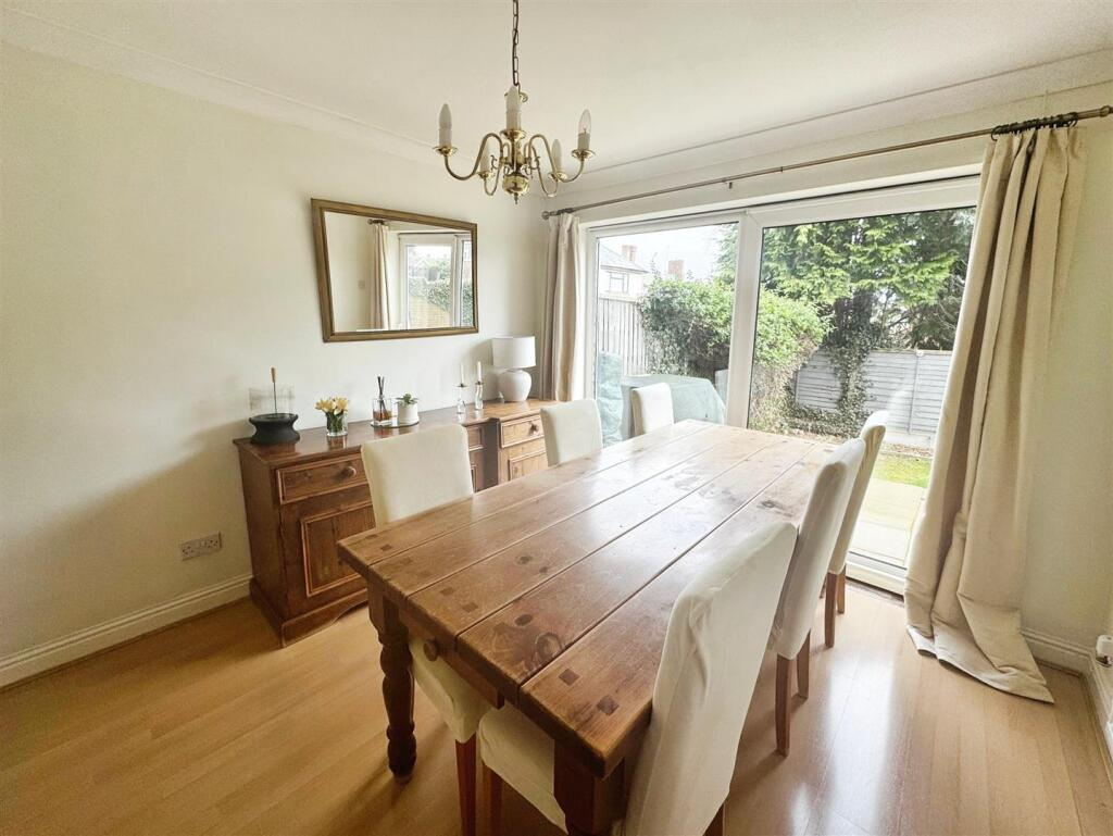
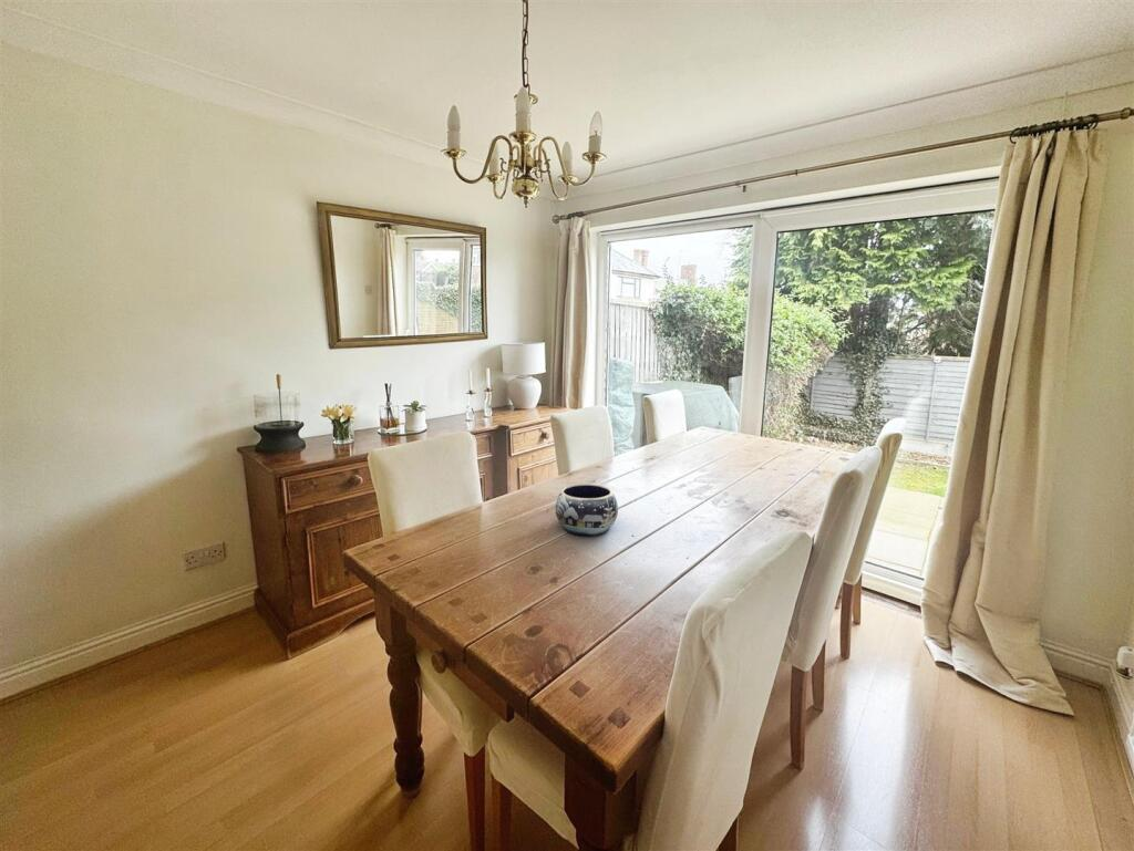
+ decorative bowl (586, 508)
